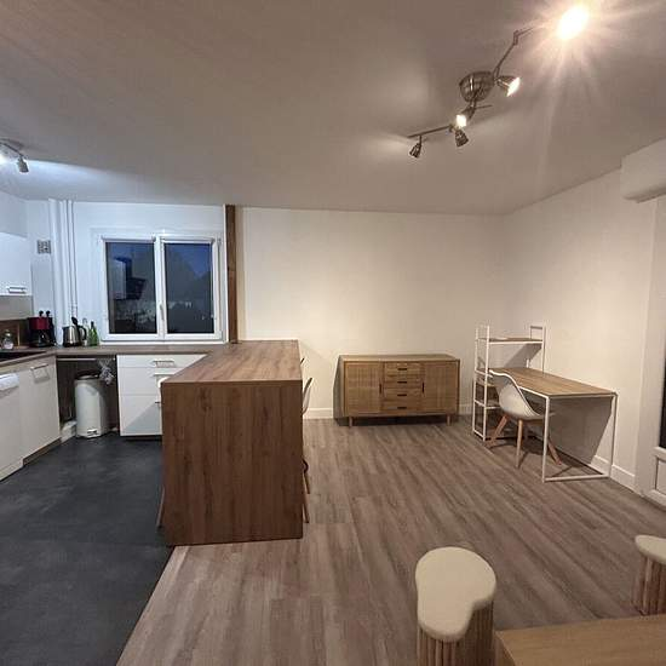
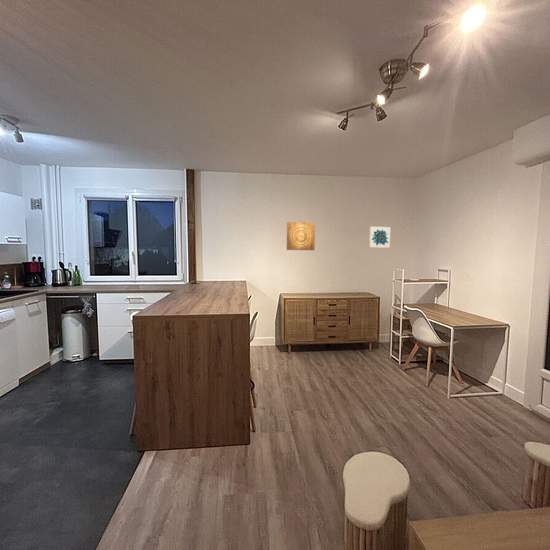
+ wall art (300, 236)
+ wall art (379, 237)
